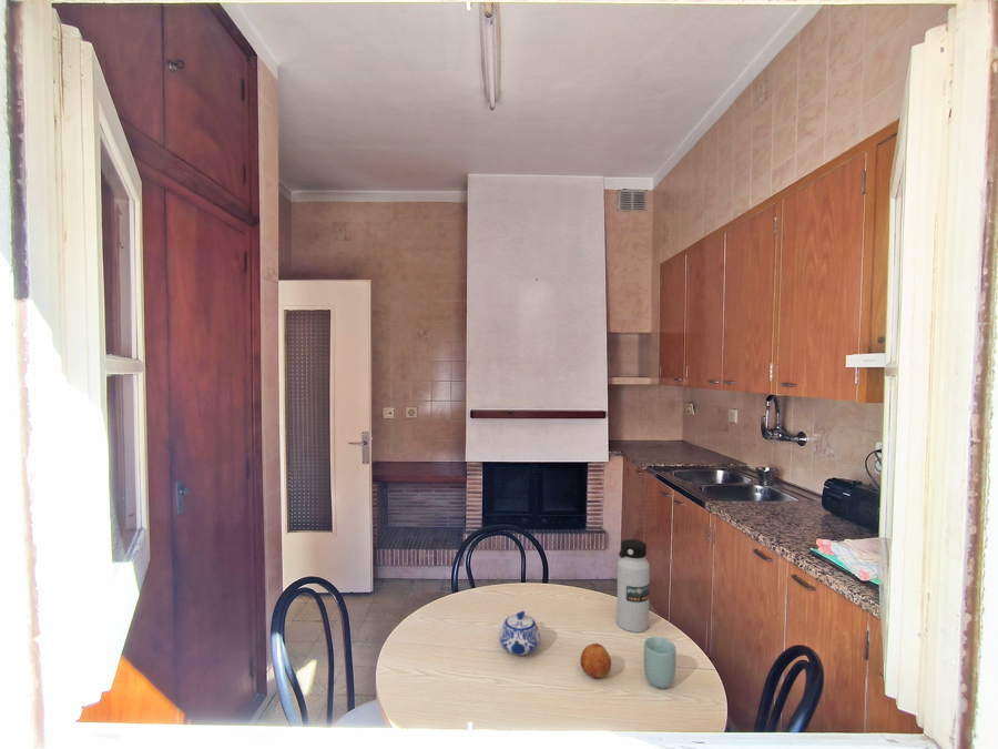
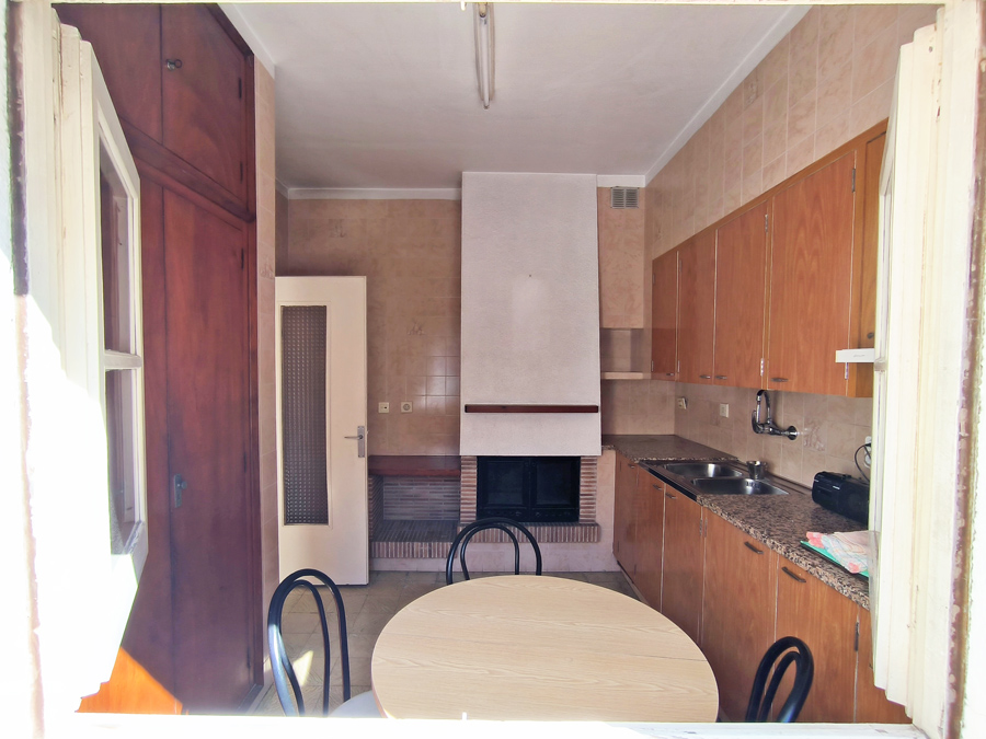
- fruit (595, 659)
- teapot (519, 632)
- water bottle (633, 583)
- cup (659, 664)
